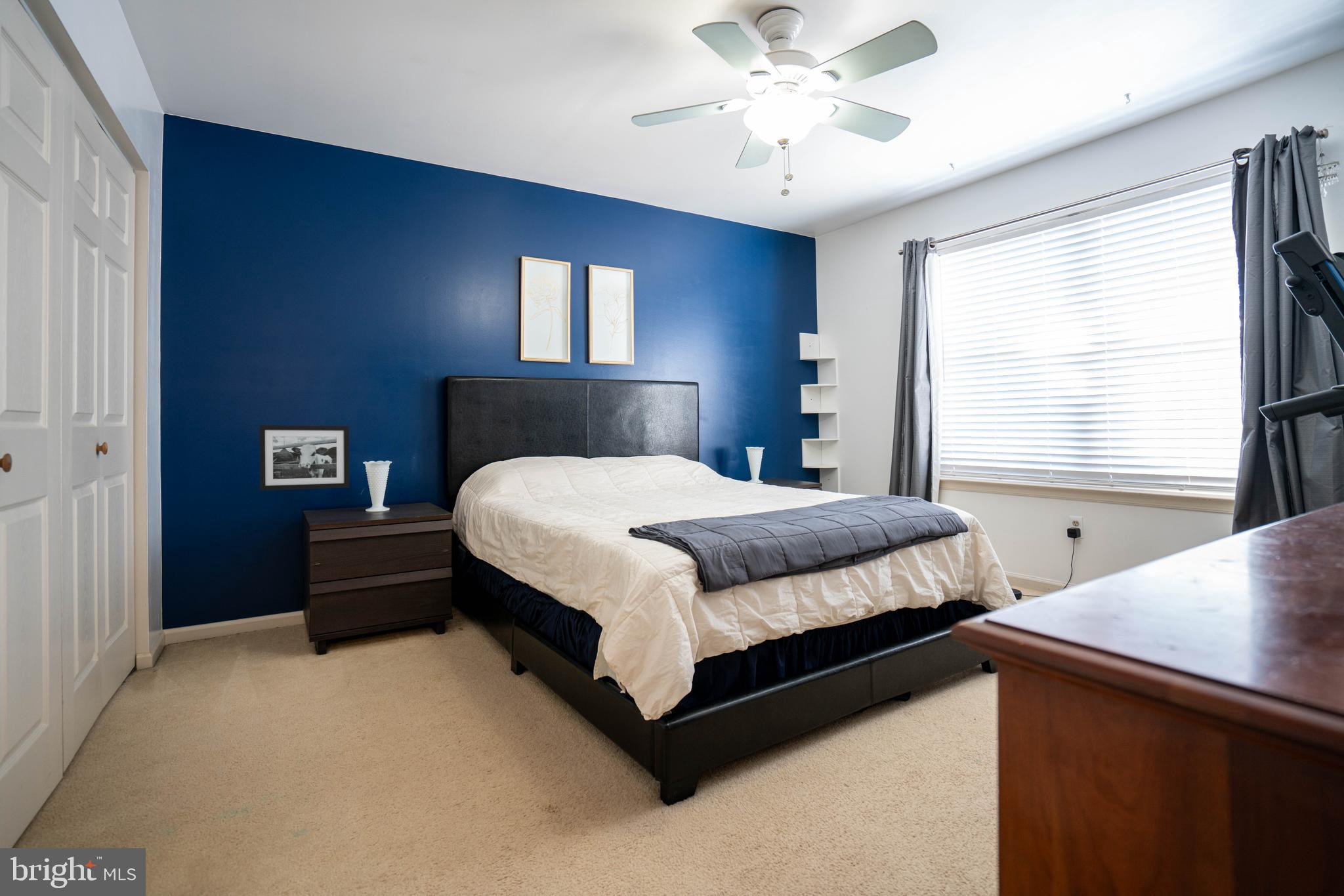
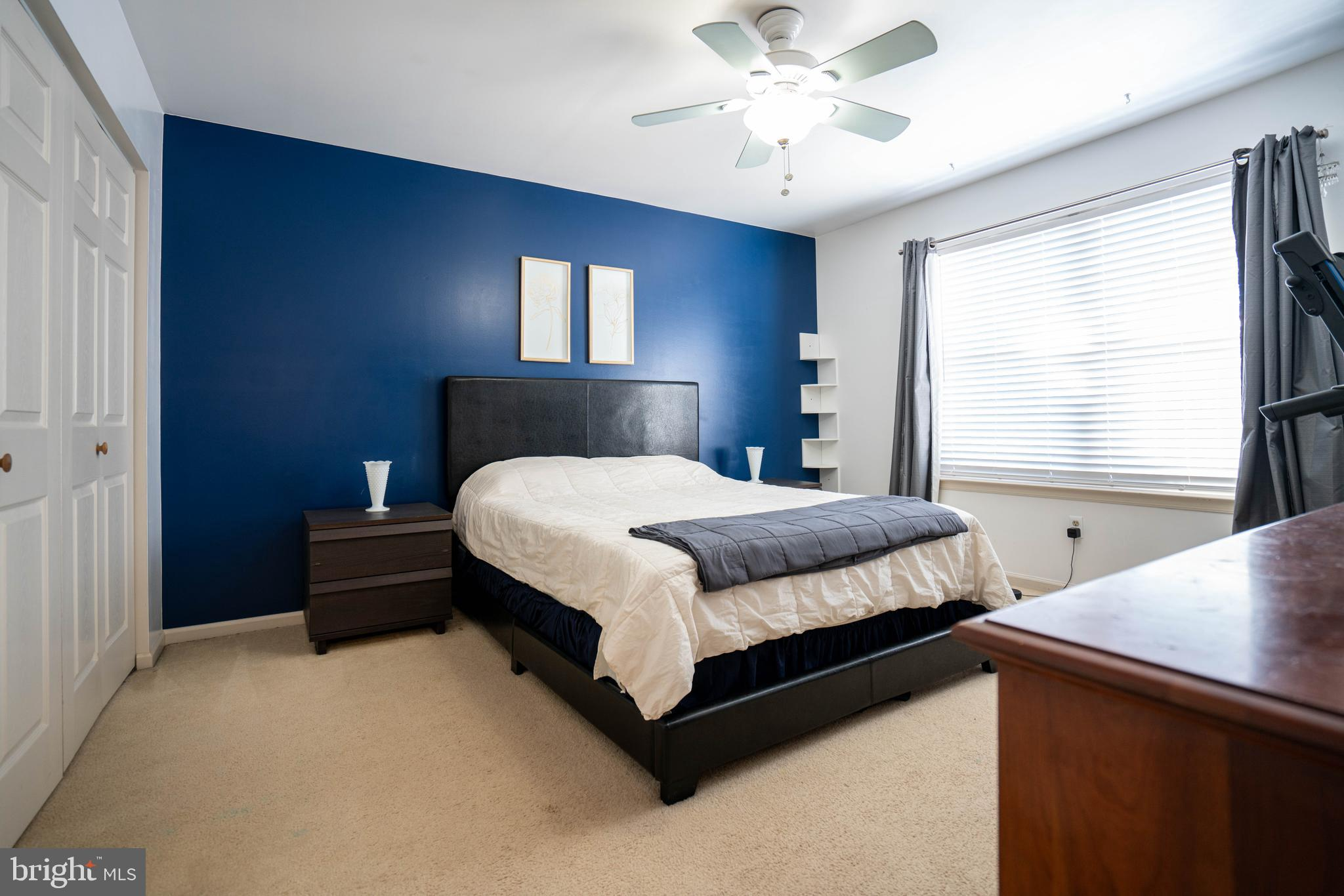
- picture frame (305, 457)
